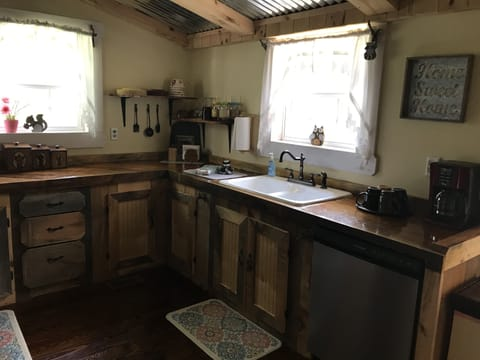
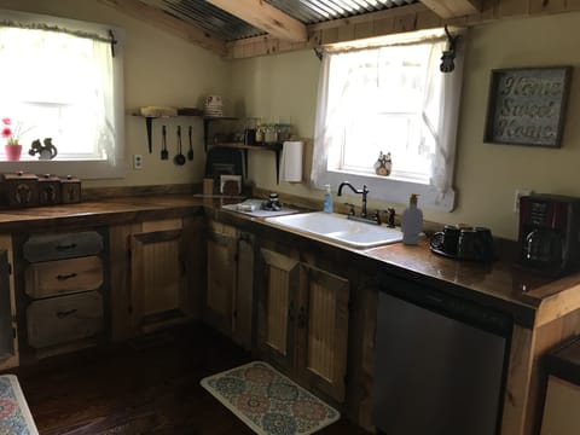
+ soap bottle (412, 219)
